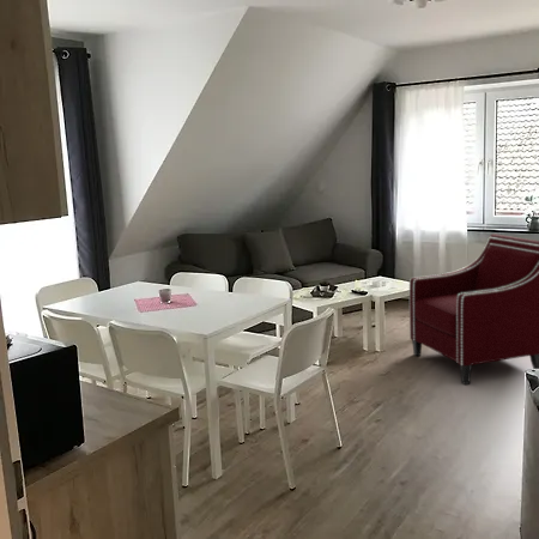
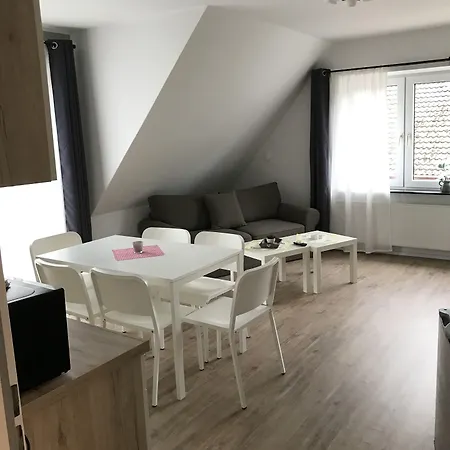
- armchair (479, 303)
